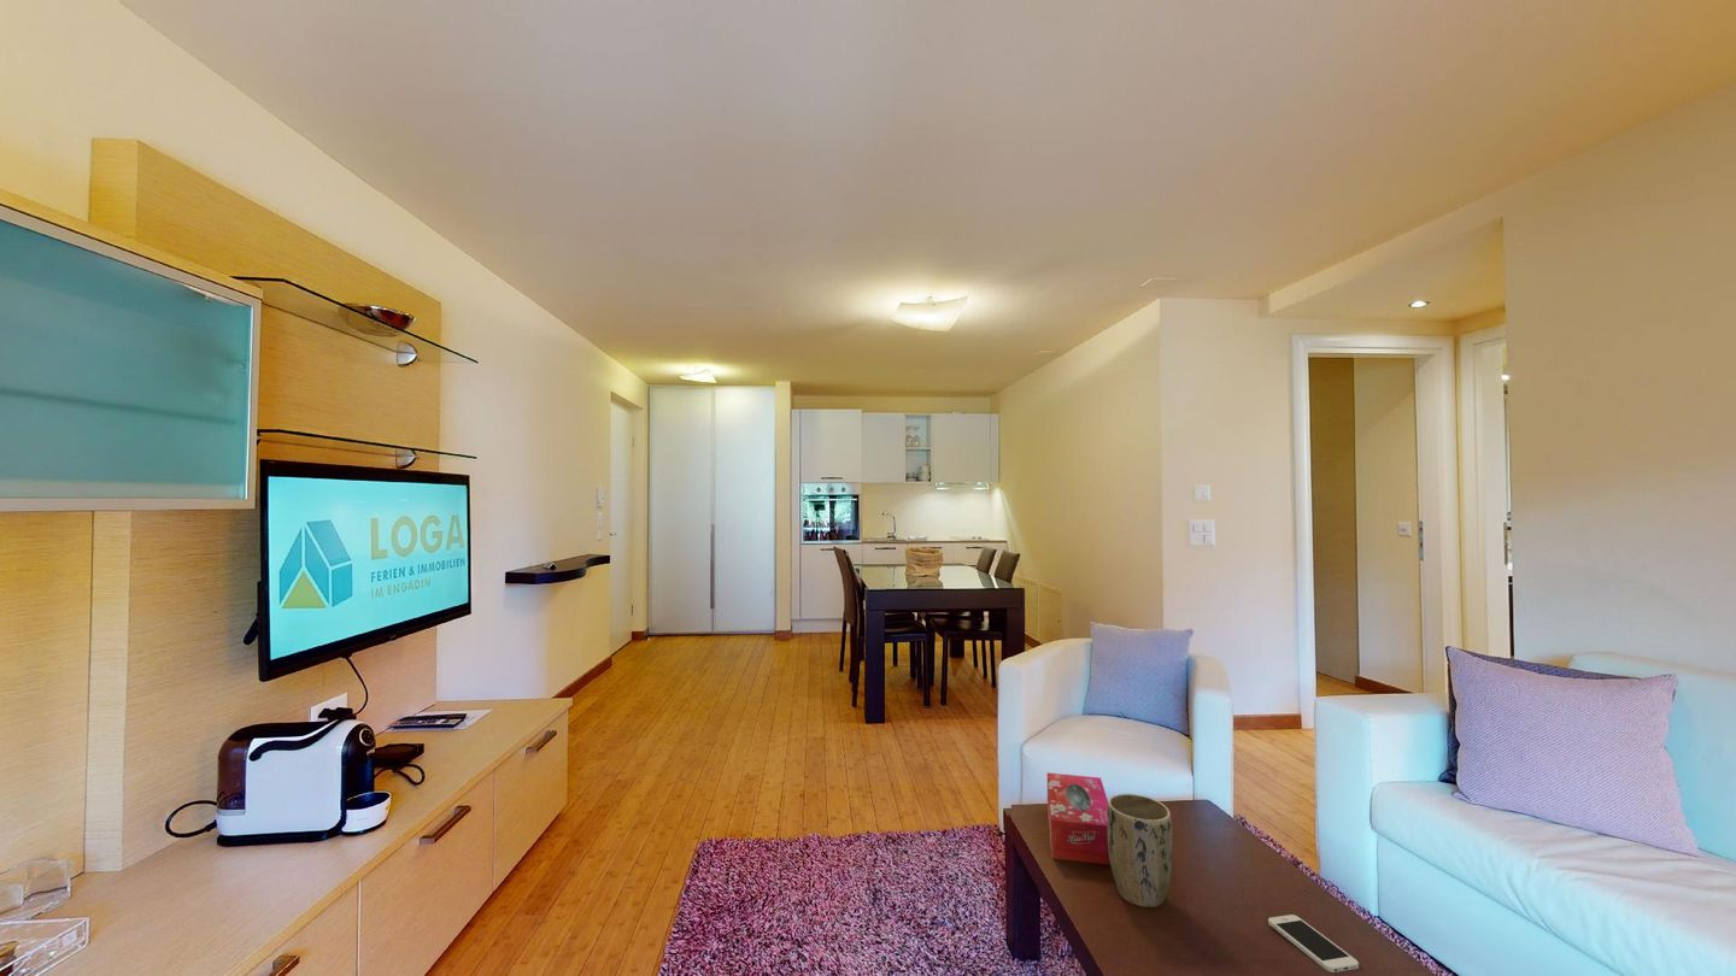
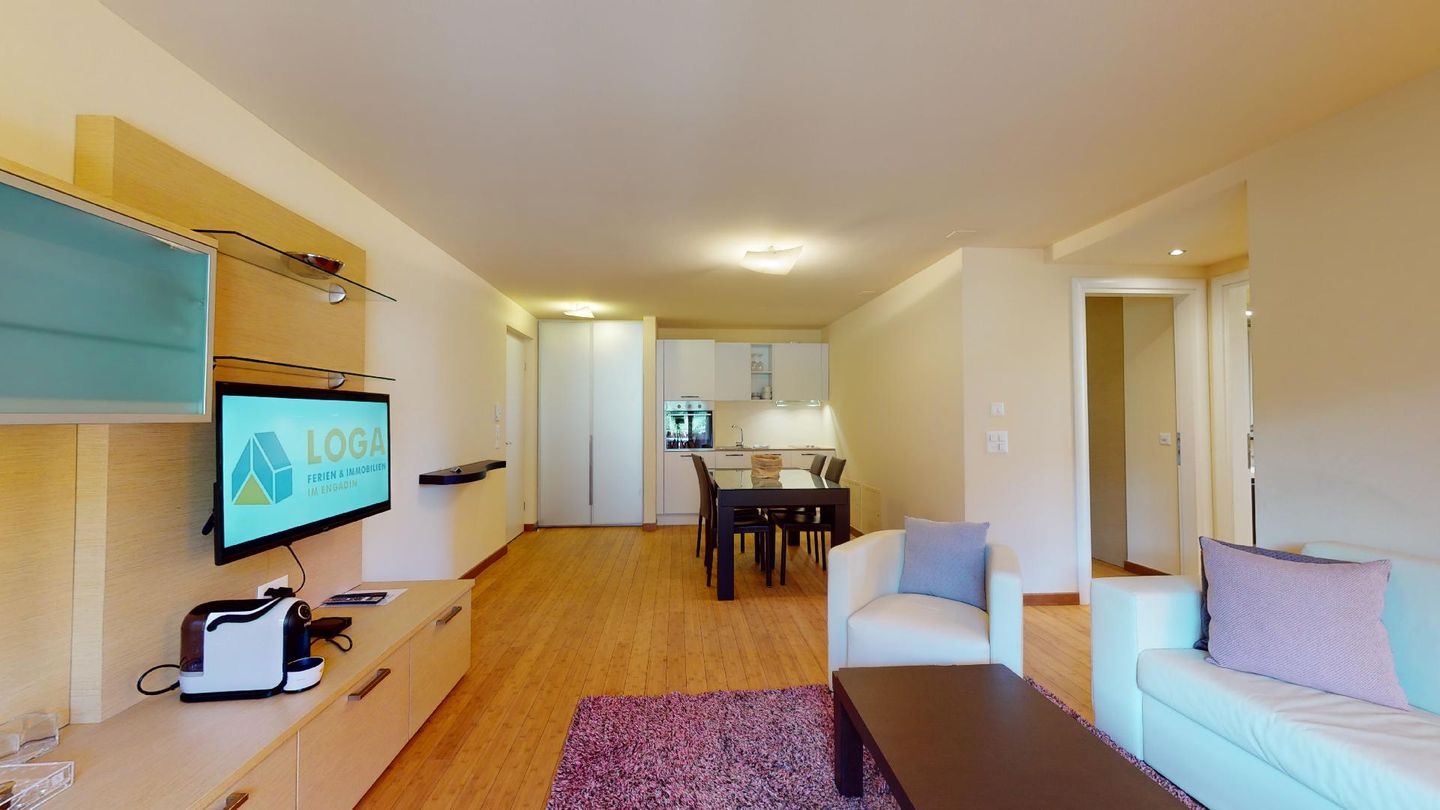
- tissue box (1078, 815)
- plant pot (1139, 849)
- smartphone (1310, 941)
